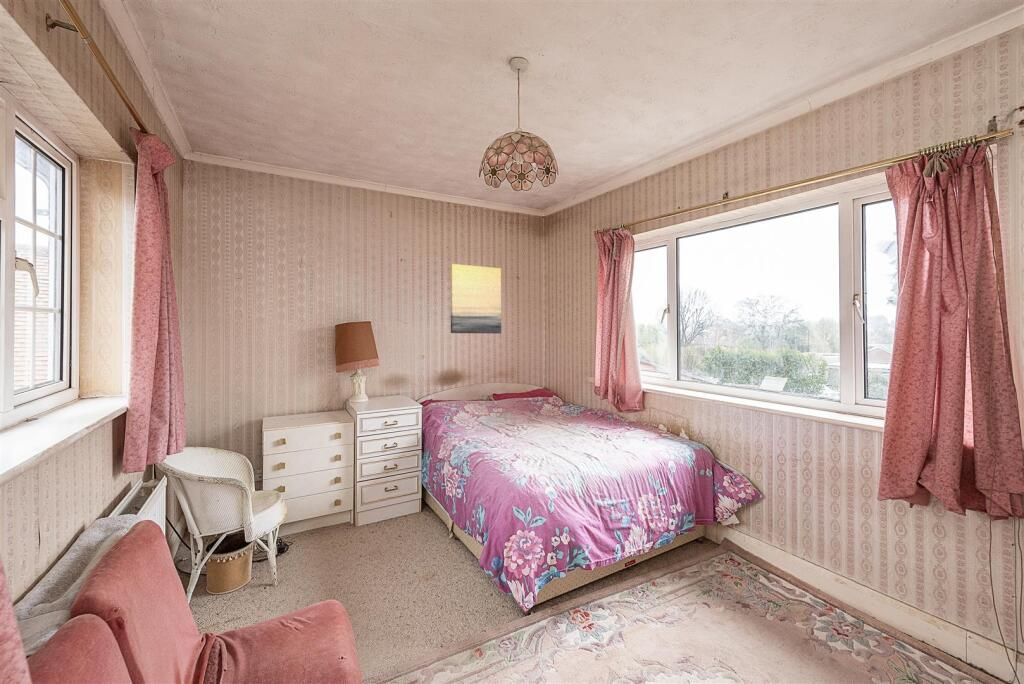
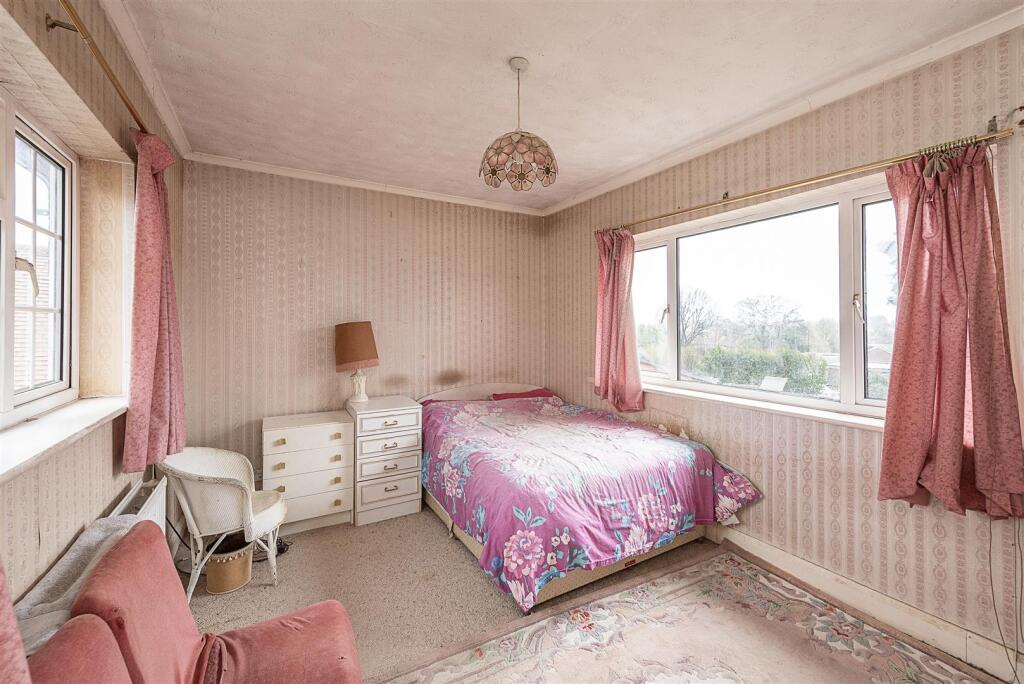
- wall art (476, 299)
